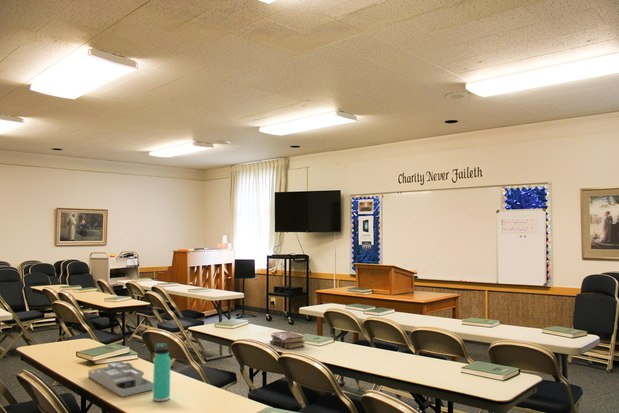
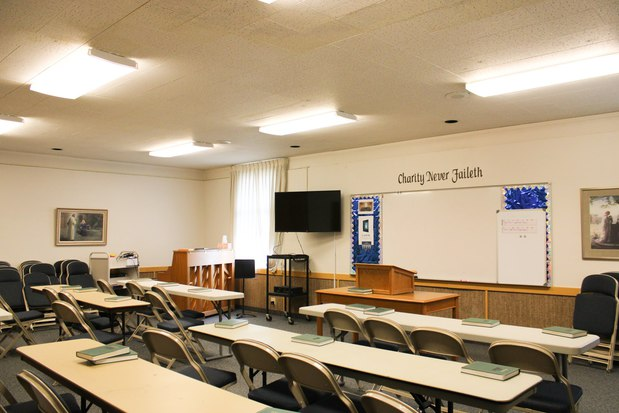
- desk organizer (119, 374)
- thermos bottle (162, 371)
- book set (287, 340)
